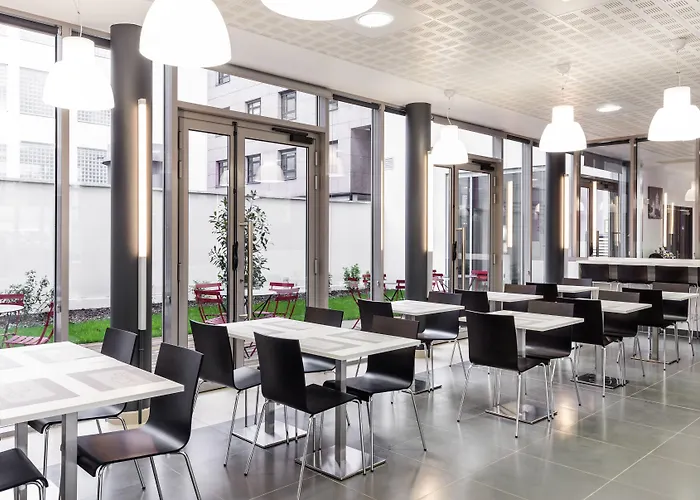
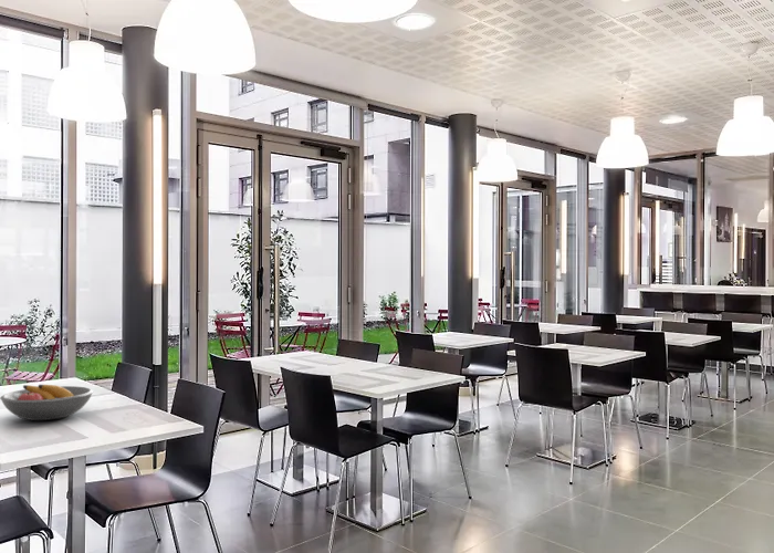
+ fruit bowl (48, 401)
